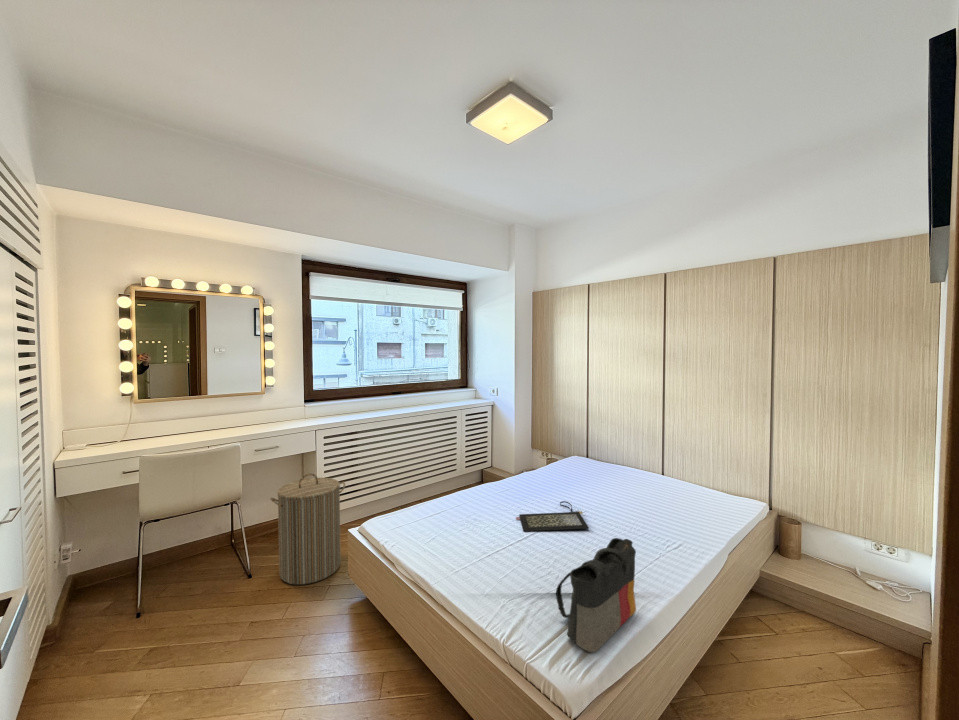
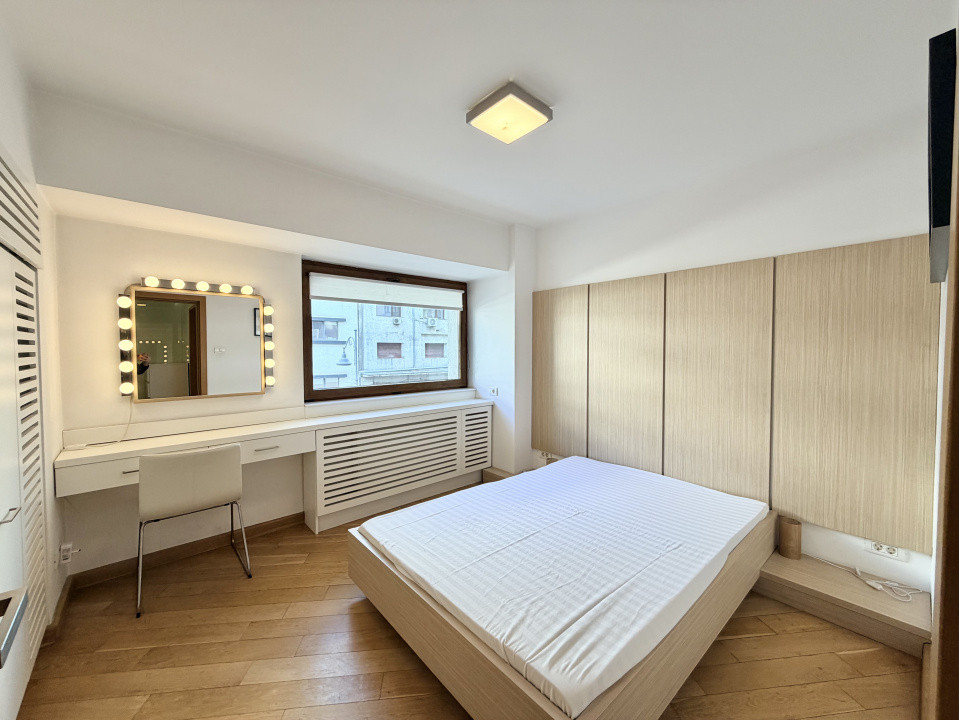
- clutch bag (555, 520)
- laundry hamper (310, 521)
- tote bag (596, 586)
